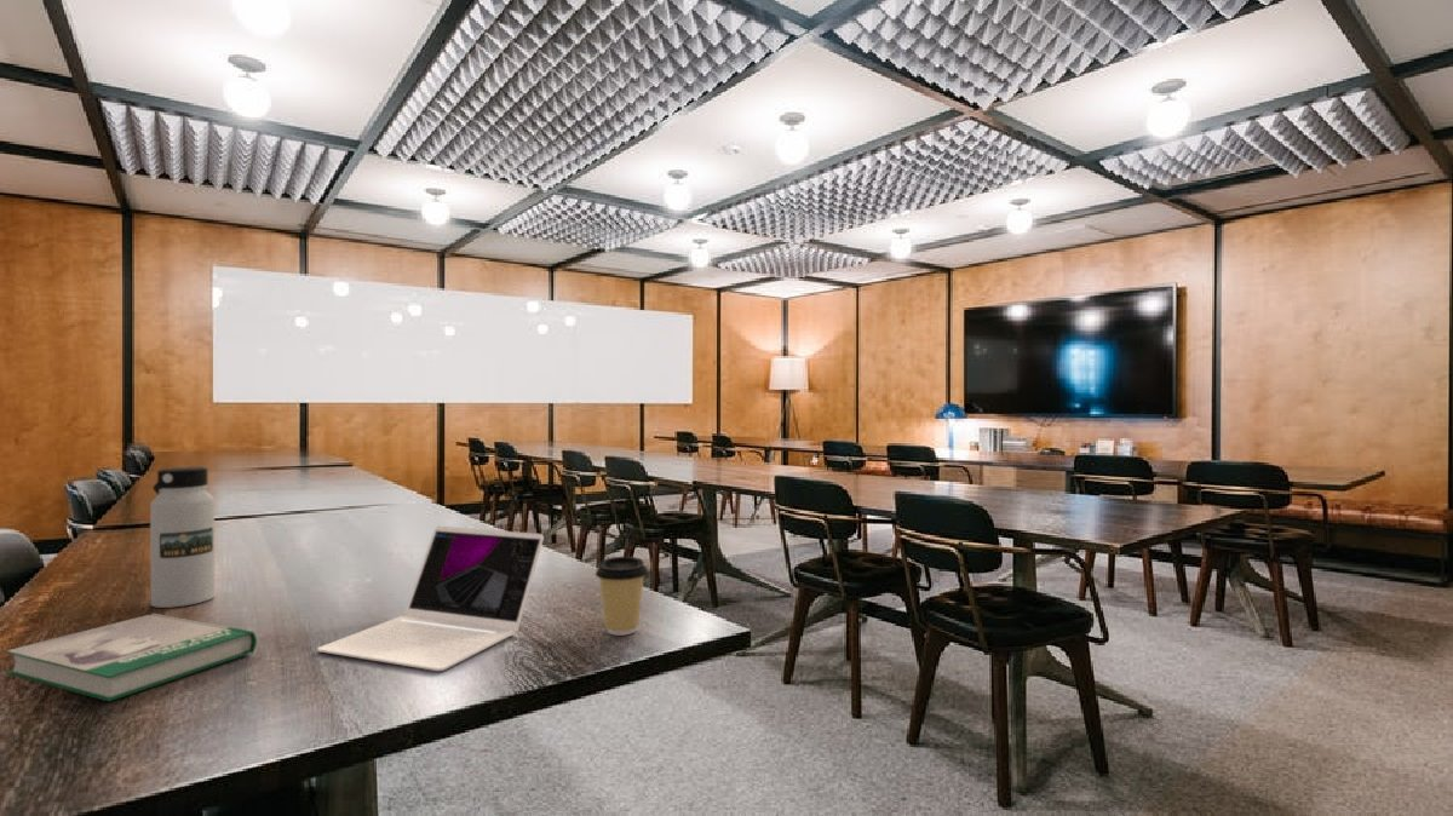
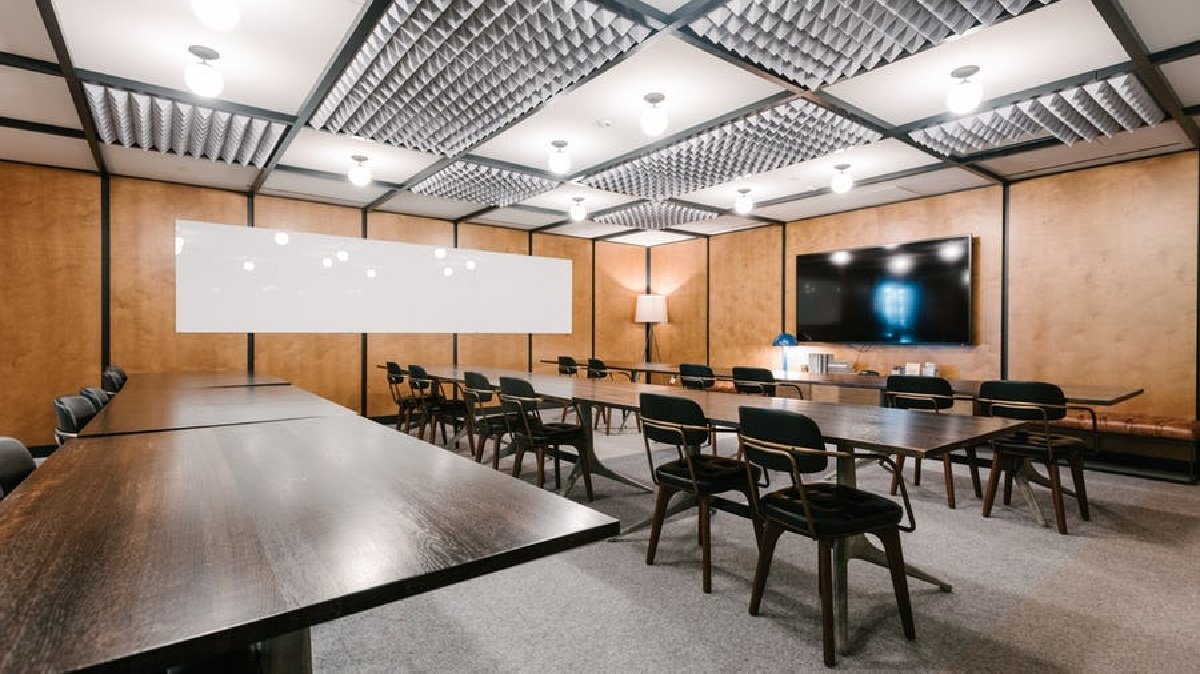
- coffee cup (621, 596)
- book (136, 650)
- laptop (438, 584)
- water bottle (183, 534)
